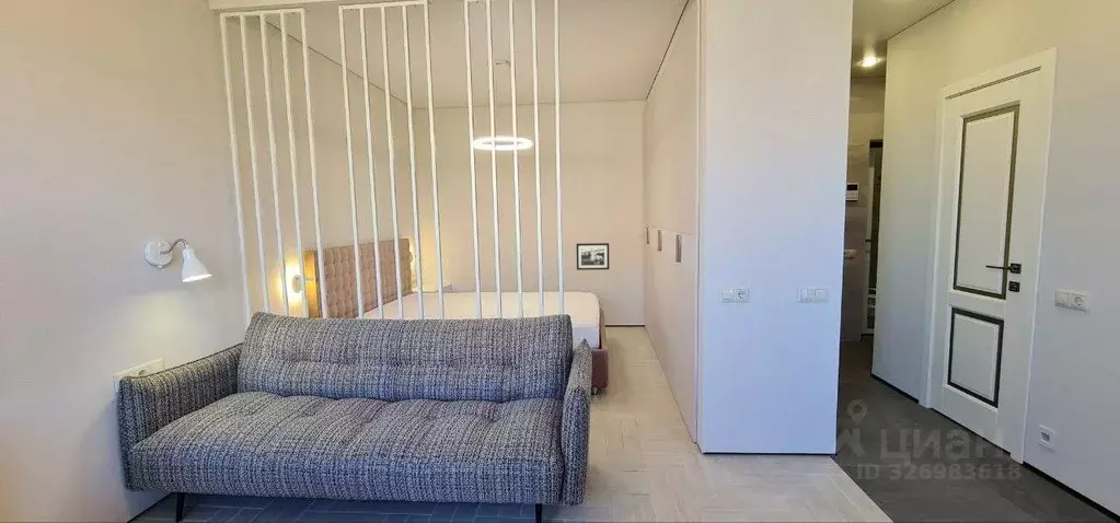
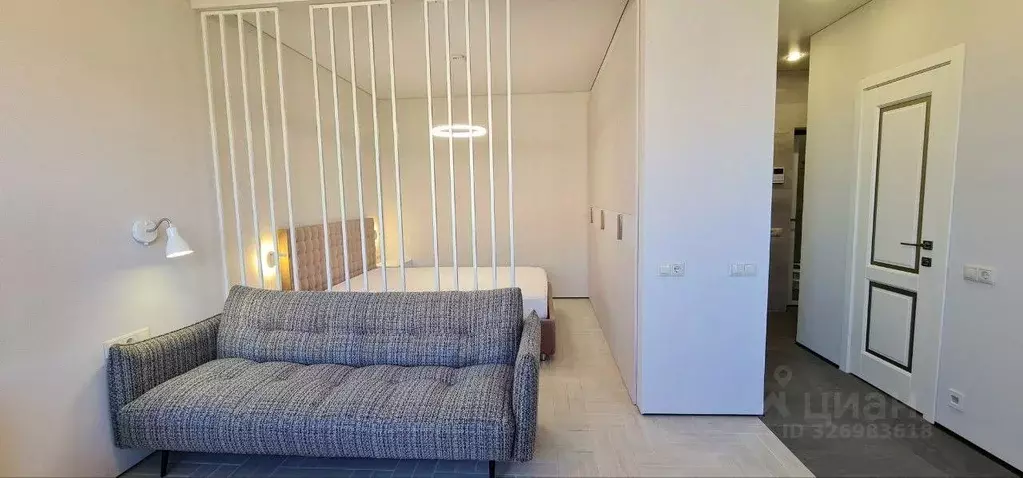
- picture frame (592, 256)
